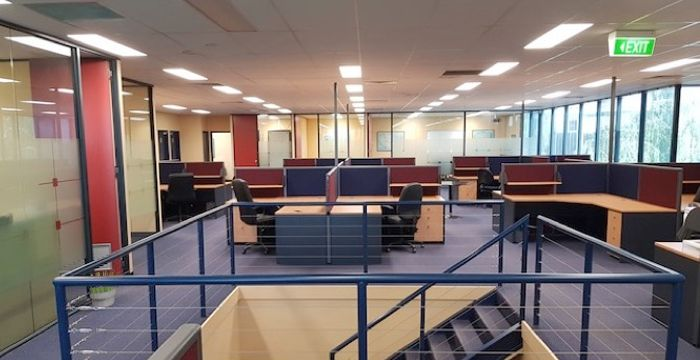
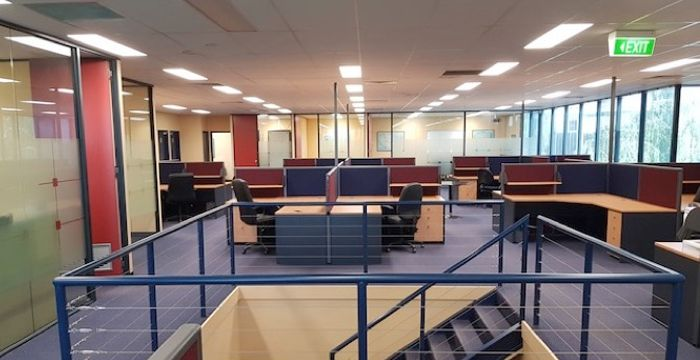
- potted plant (103, 290)
